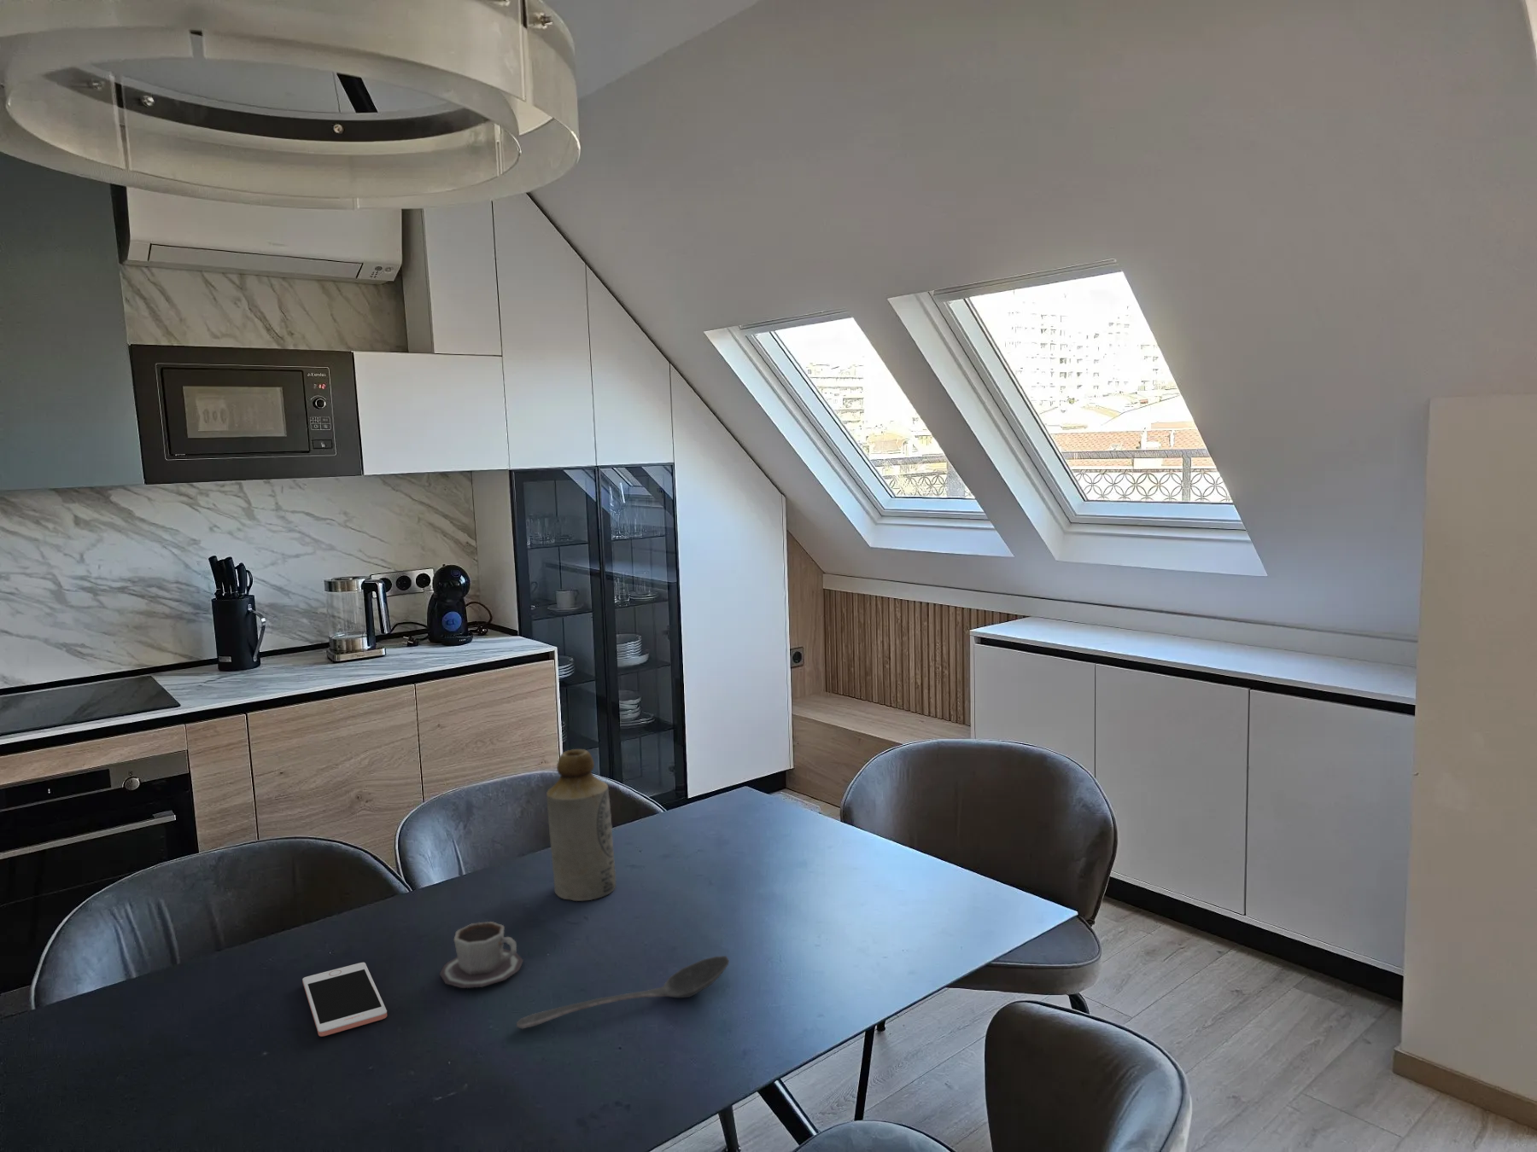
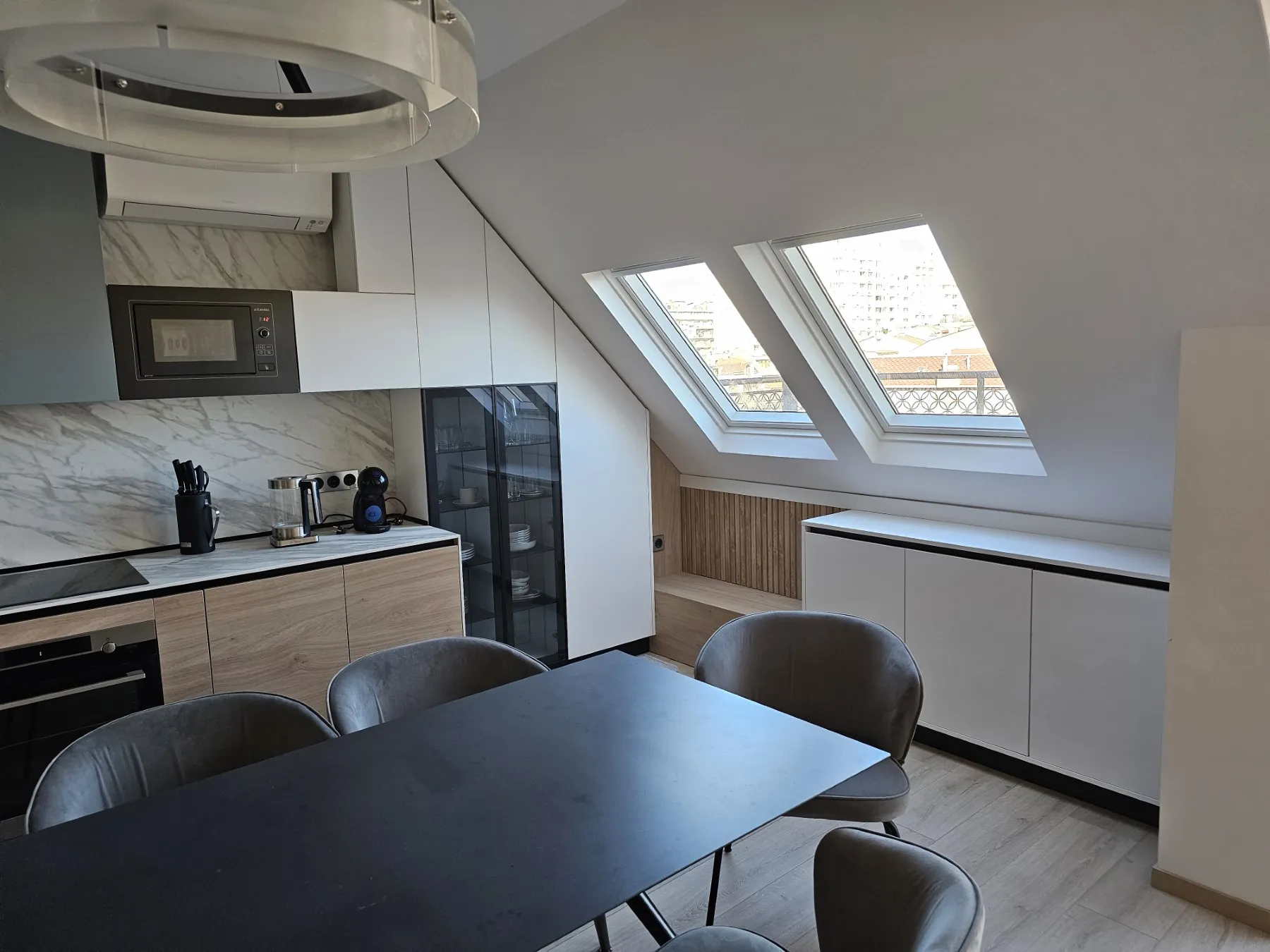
- bottle (581, 820)
- cup (480, 951)
- cell phone (344, 997)
- stirrer (627, 993)
